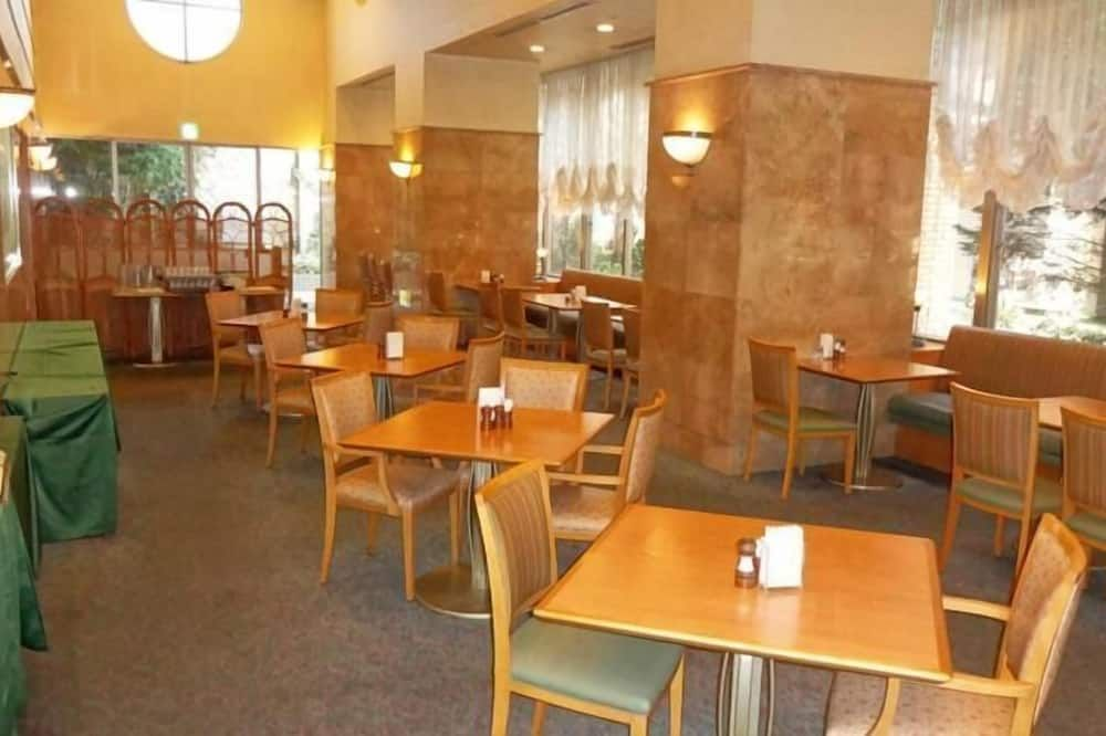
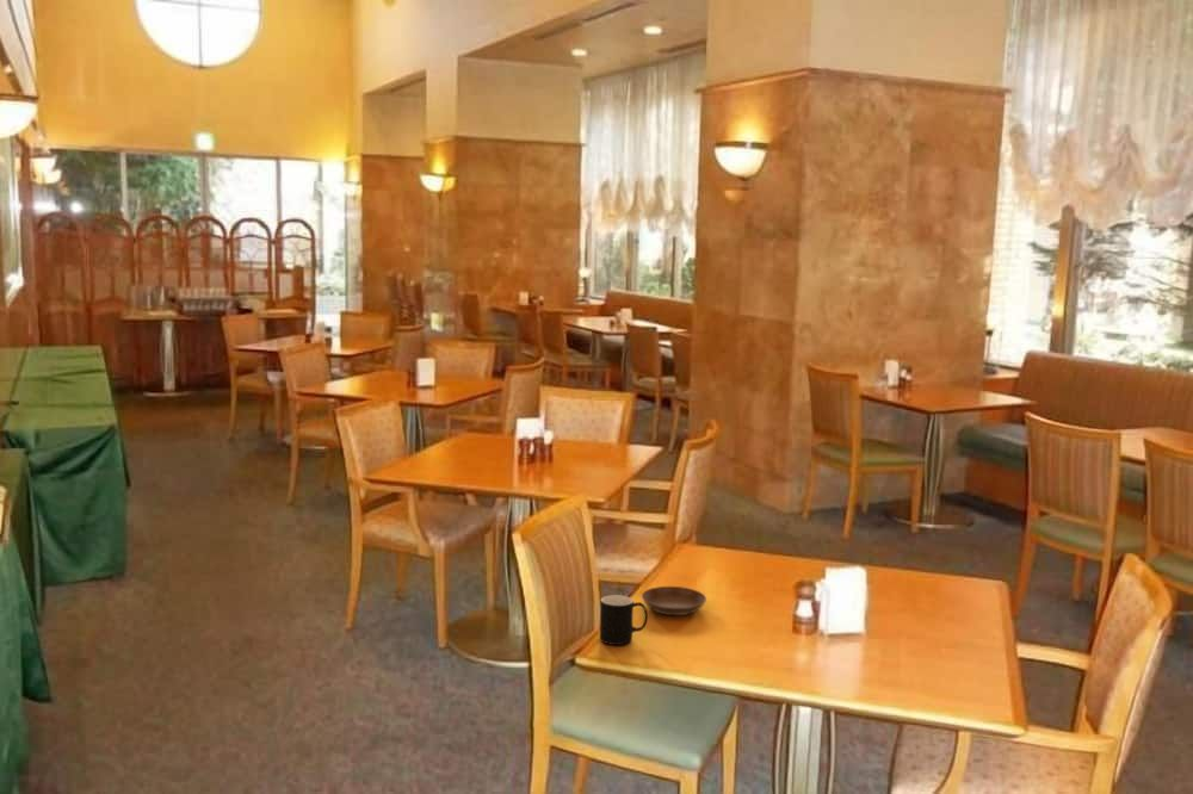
+ saucer (673, 601)
+ cup (624, 619)
